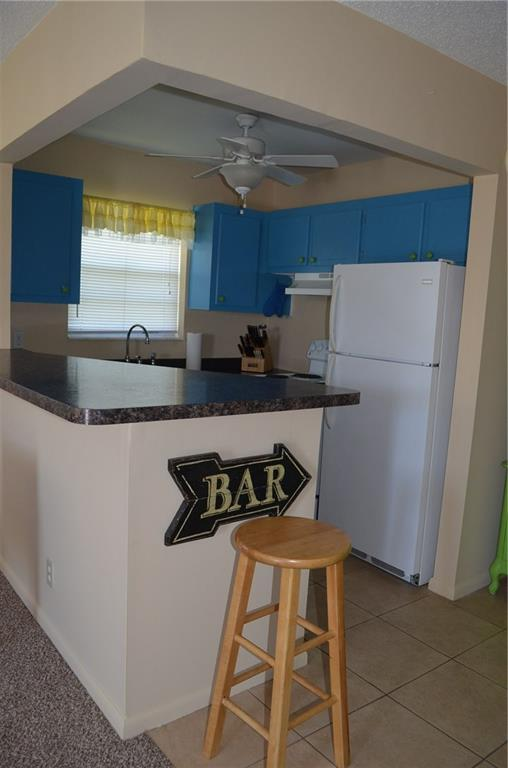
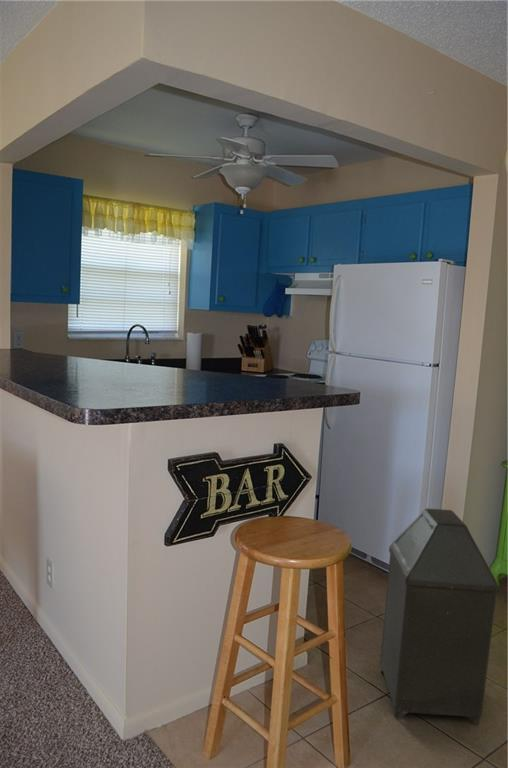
+ trash can (435, 607)
